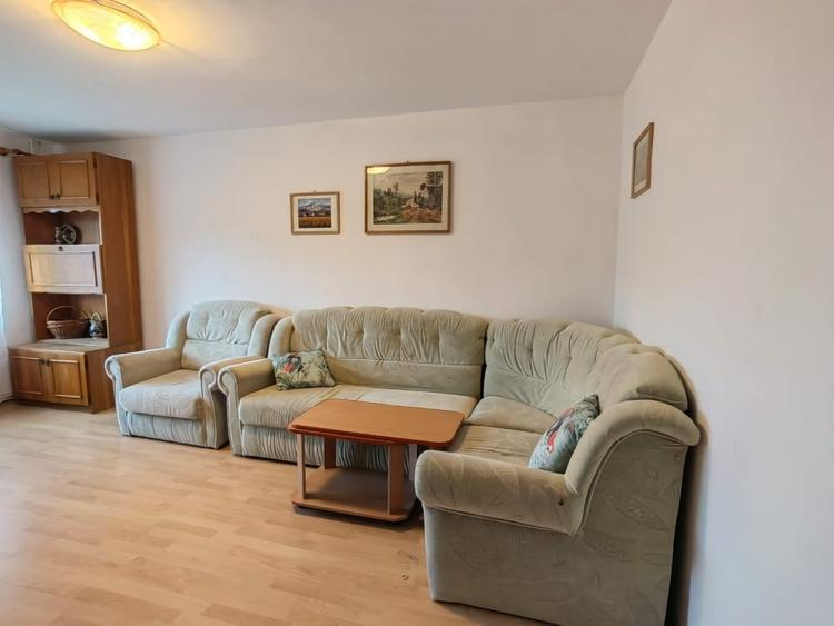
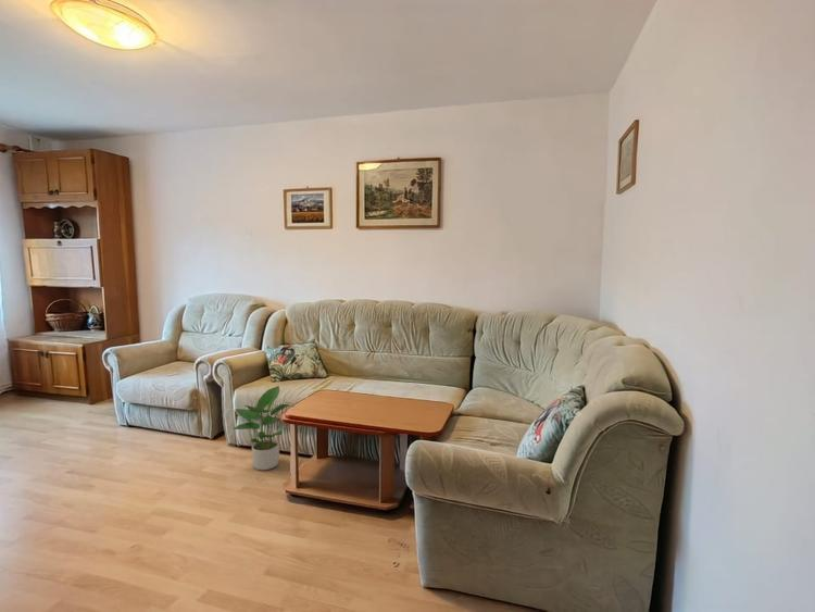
+ potted plant (259, 427)
